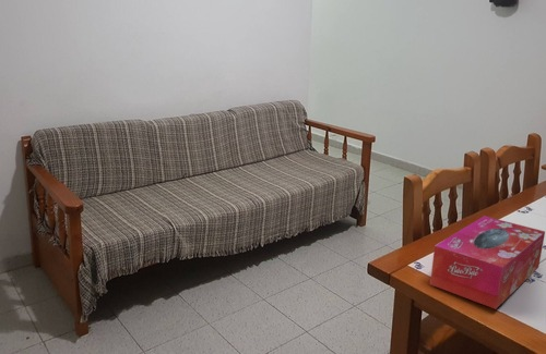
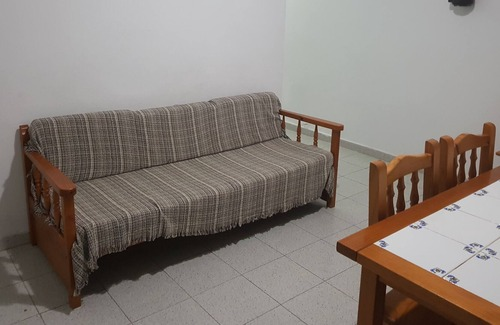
- tissue box (489, 257)
